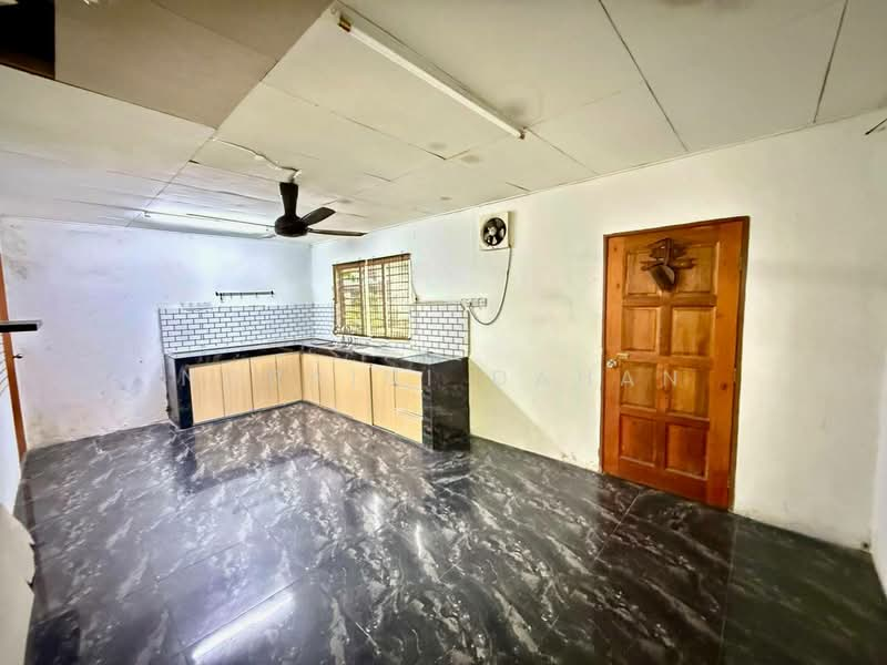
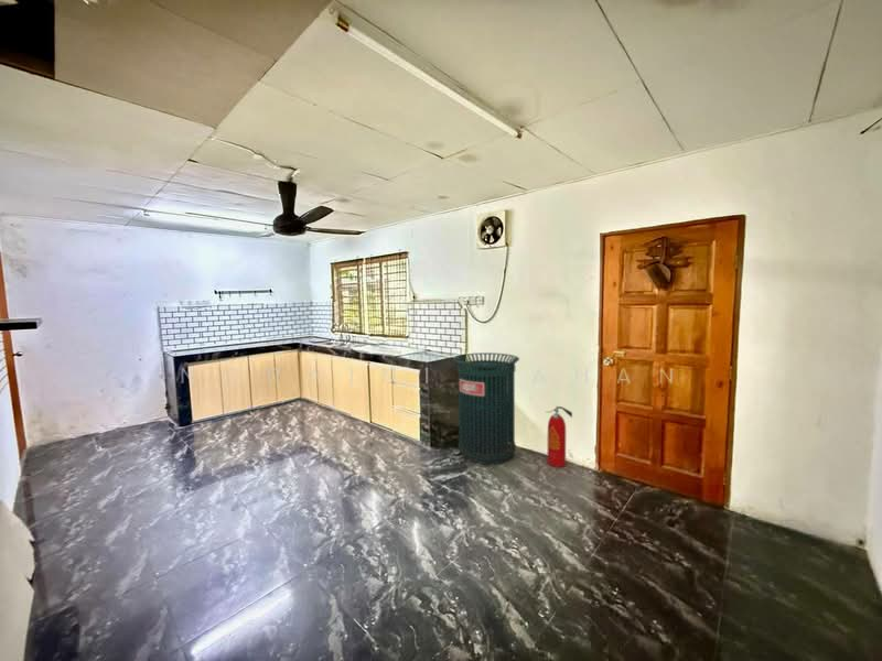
+ fire extinguisher (558, 435)
+ trash can (486, 405)
